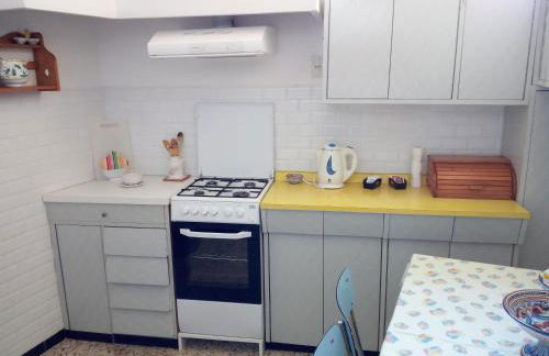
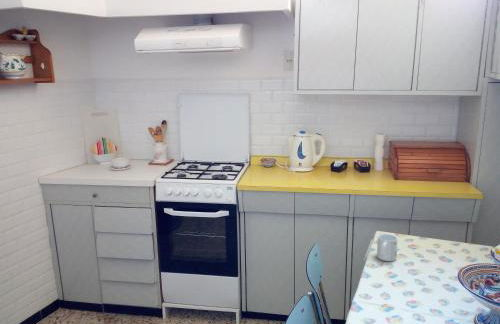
+ mug (386, 248)
